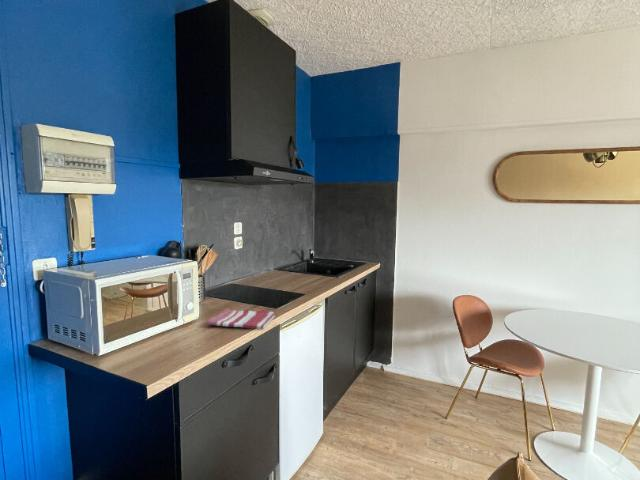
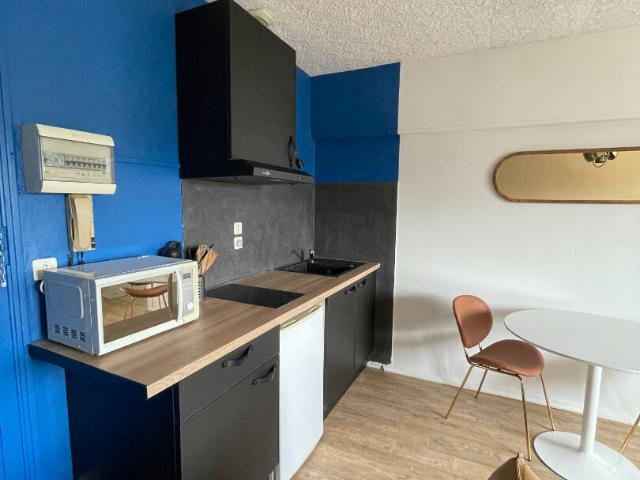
- dish towel (242, 318)
